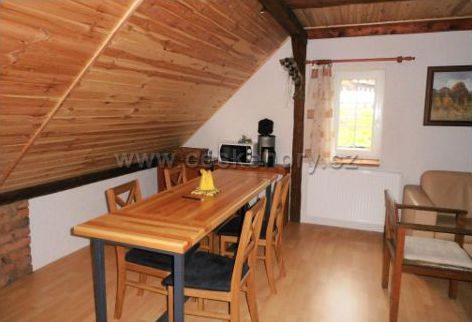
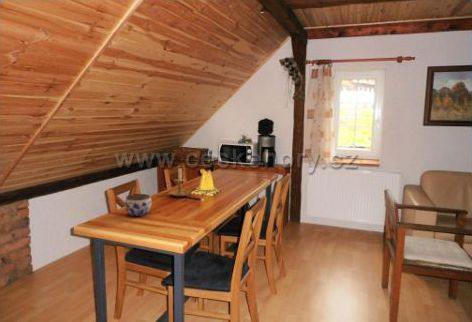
+ candle holder (181, 181)
+ jar (138, 204)
